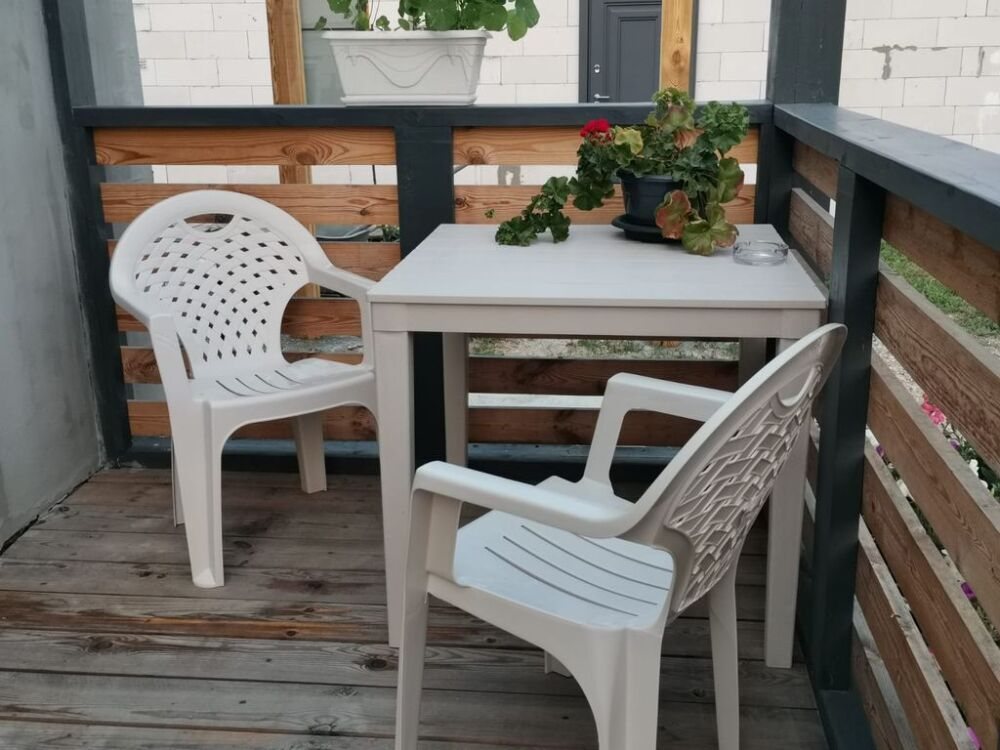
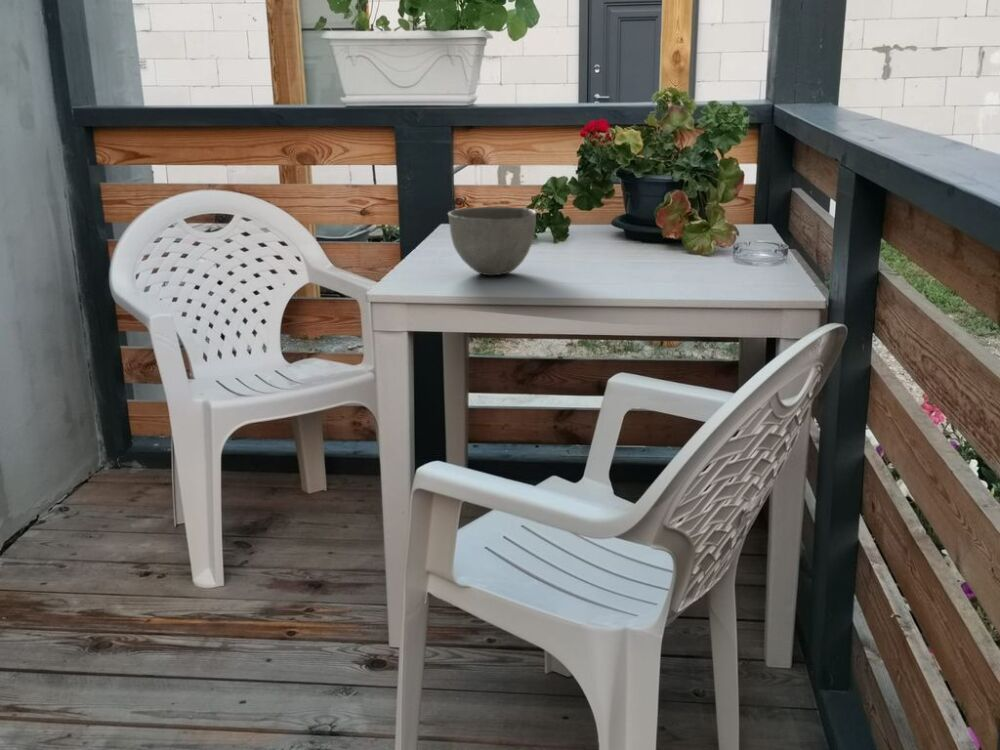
+ bowl (492, 242)
